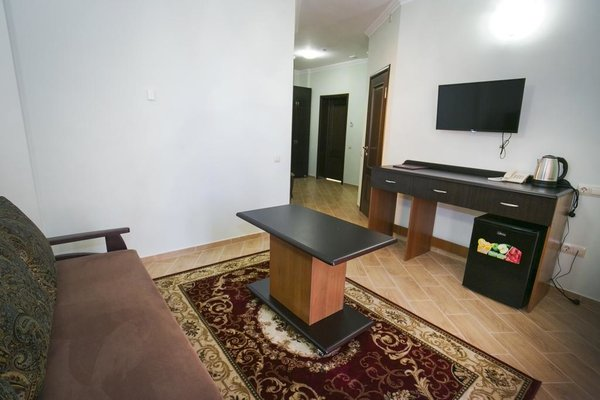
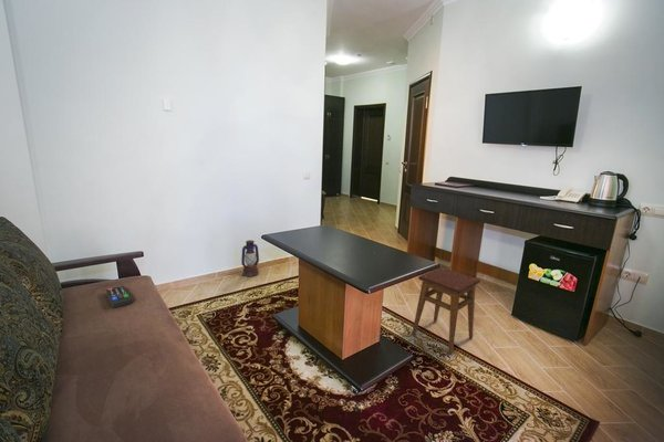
+ remote control (118, 295)
+ lantern (250, 256)
+ stool (445, 307)
